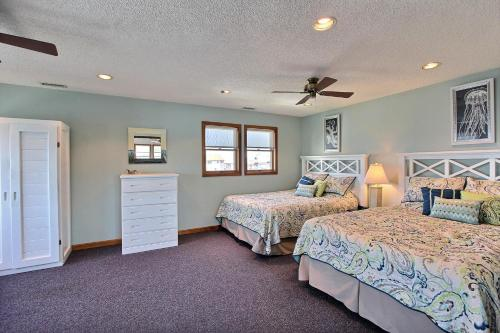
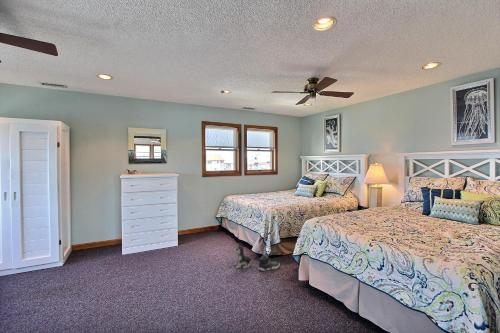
+ sneaker (269, 261)
+ plush toy (243, 254)
